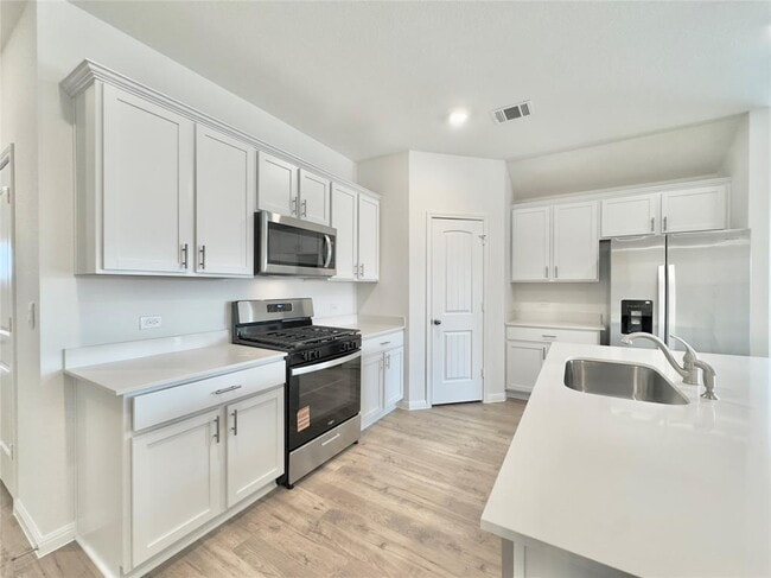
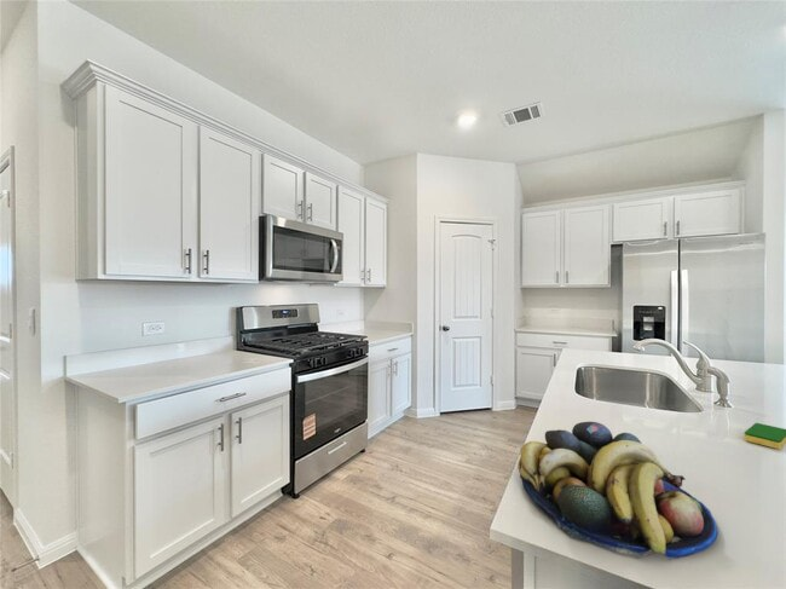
+ dish sponge (767, 434)
+ fruit bowl (608, 467)
